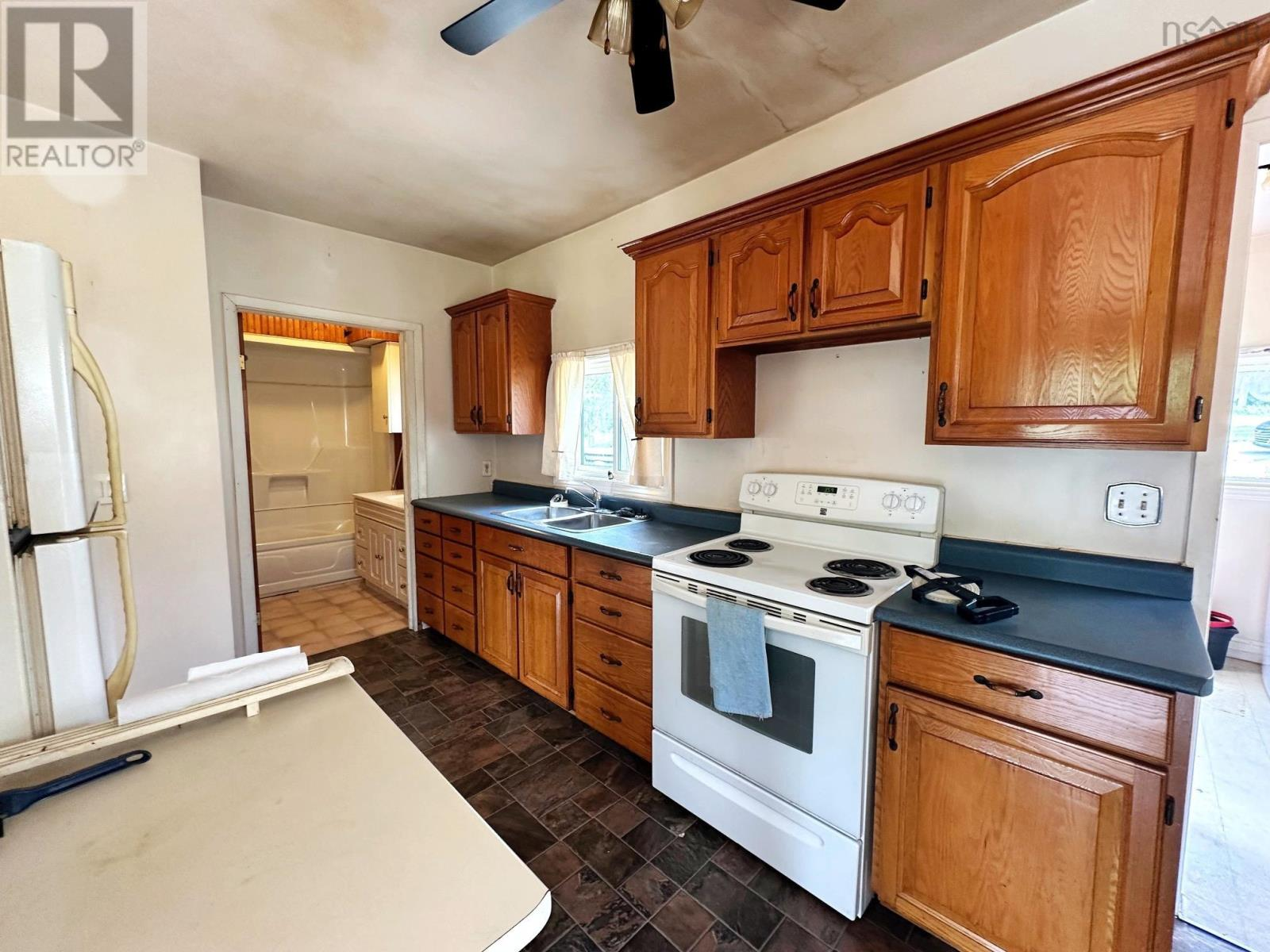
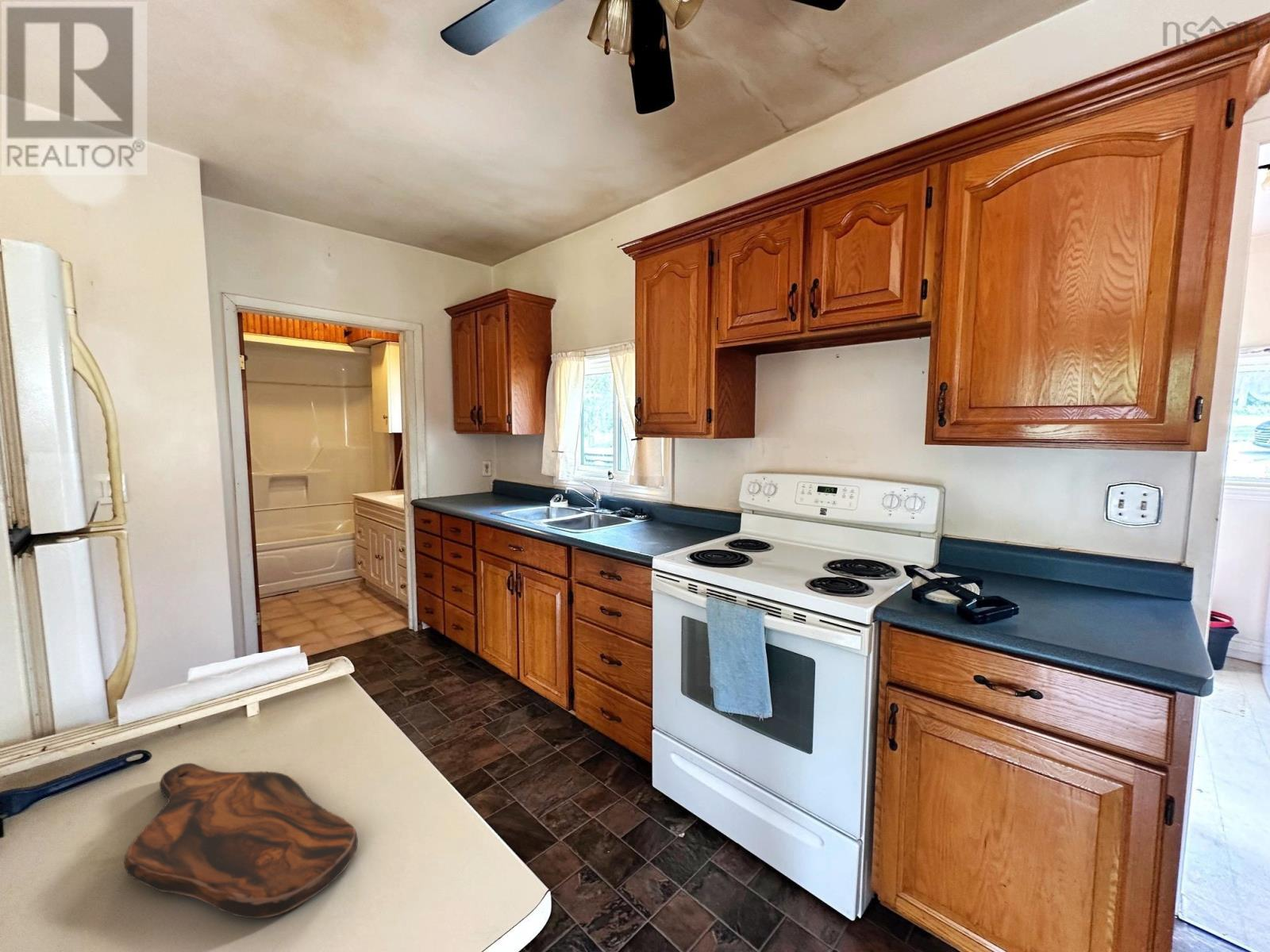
+ cutting board (225, 826)
